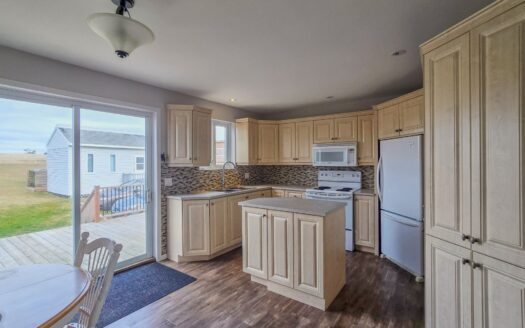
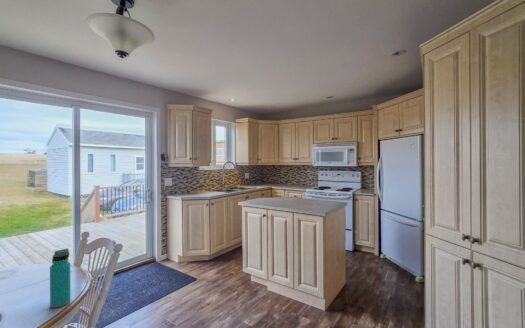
+ water bottle (60, 276)
